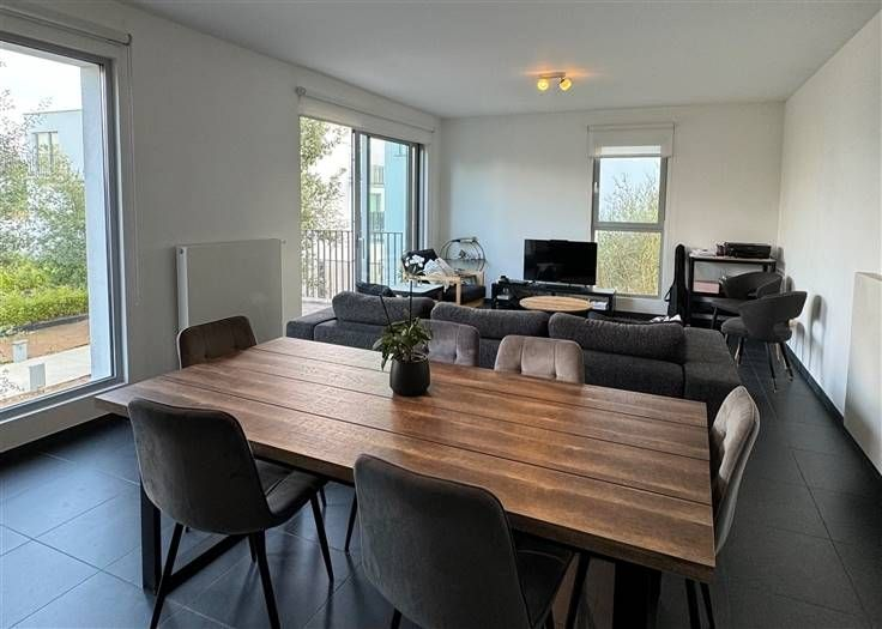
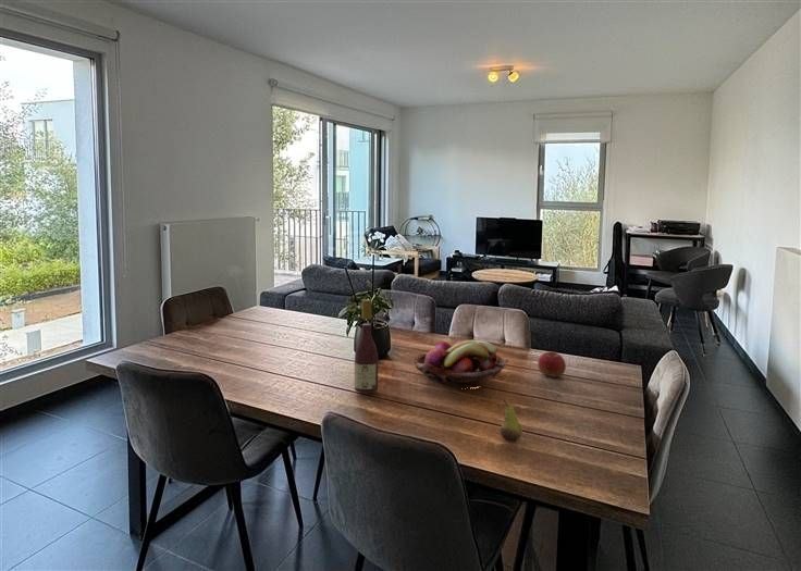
+ fruit (512, 419)
+ wine bottle (366, 346)
+ fruit basket (459, 359)
+ apple (551, 363)
